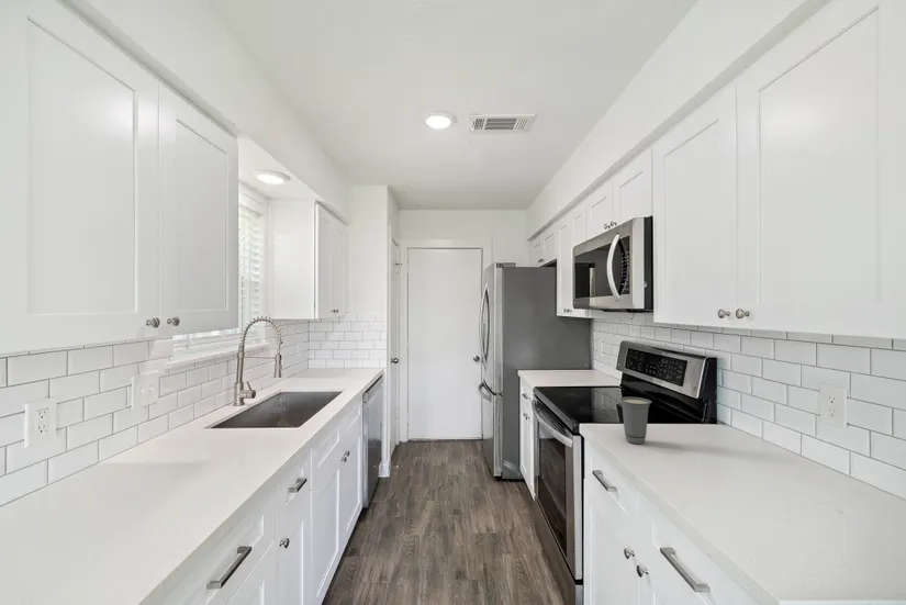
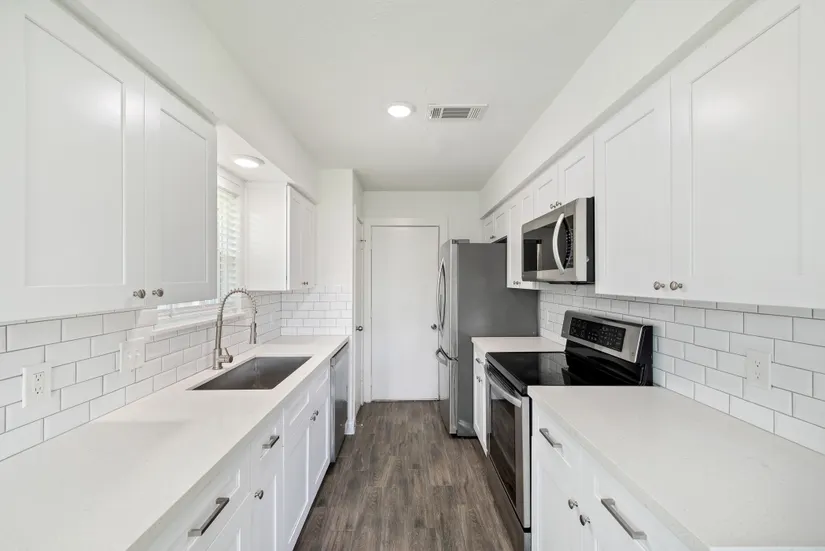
- cup (635, 421)
